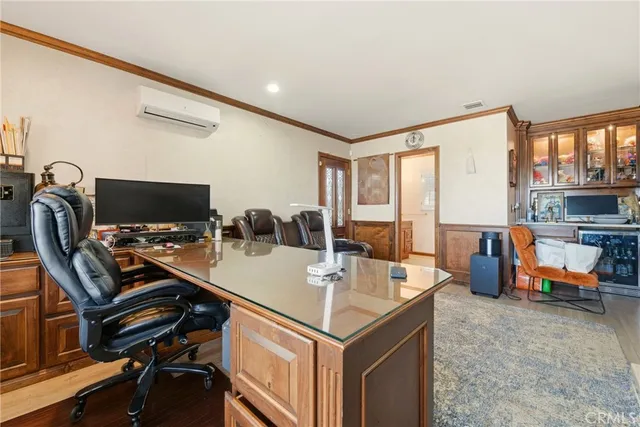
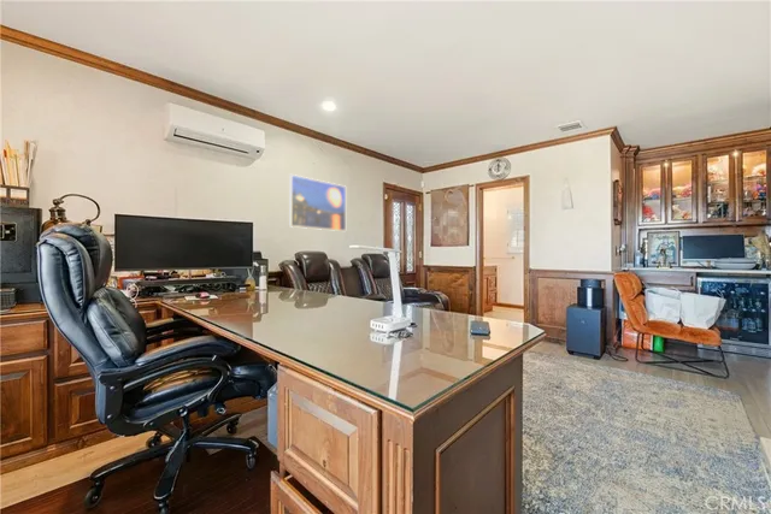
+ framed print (319, 205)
